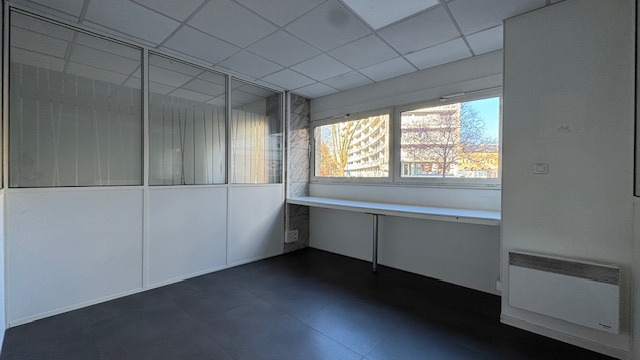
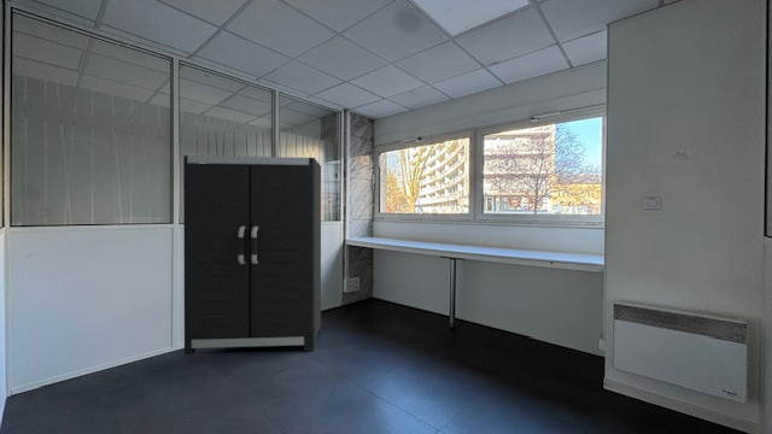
+ storage cabinet (258, 251)
